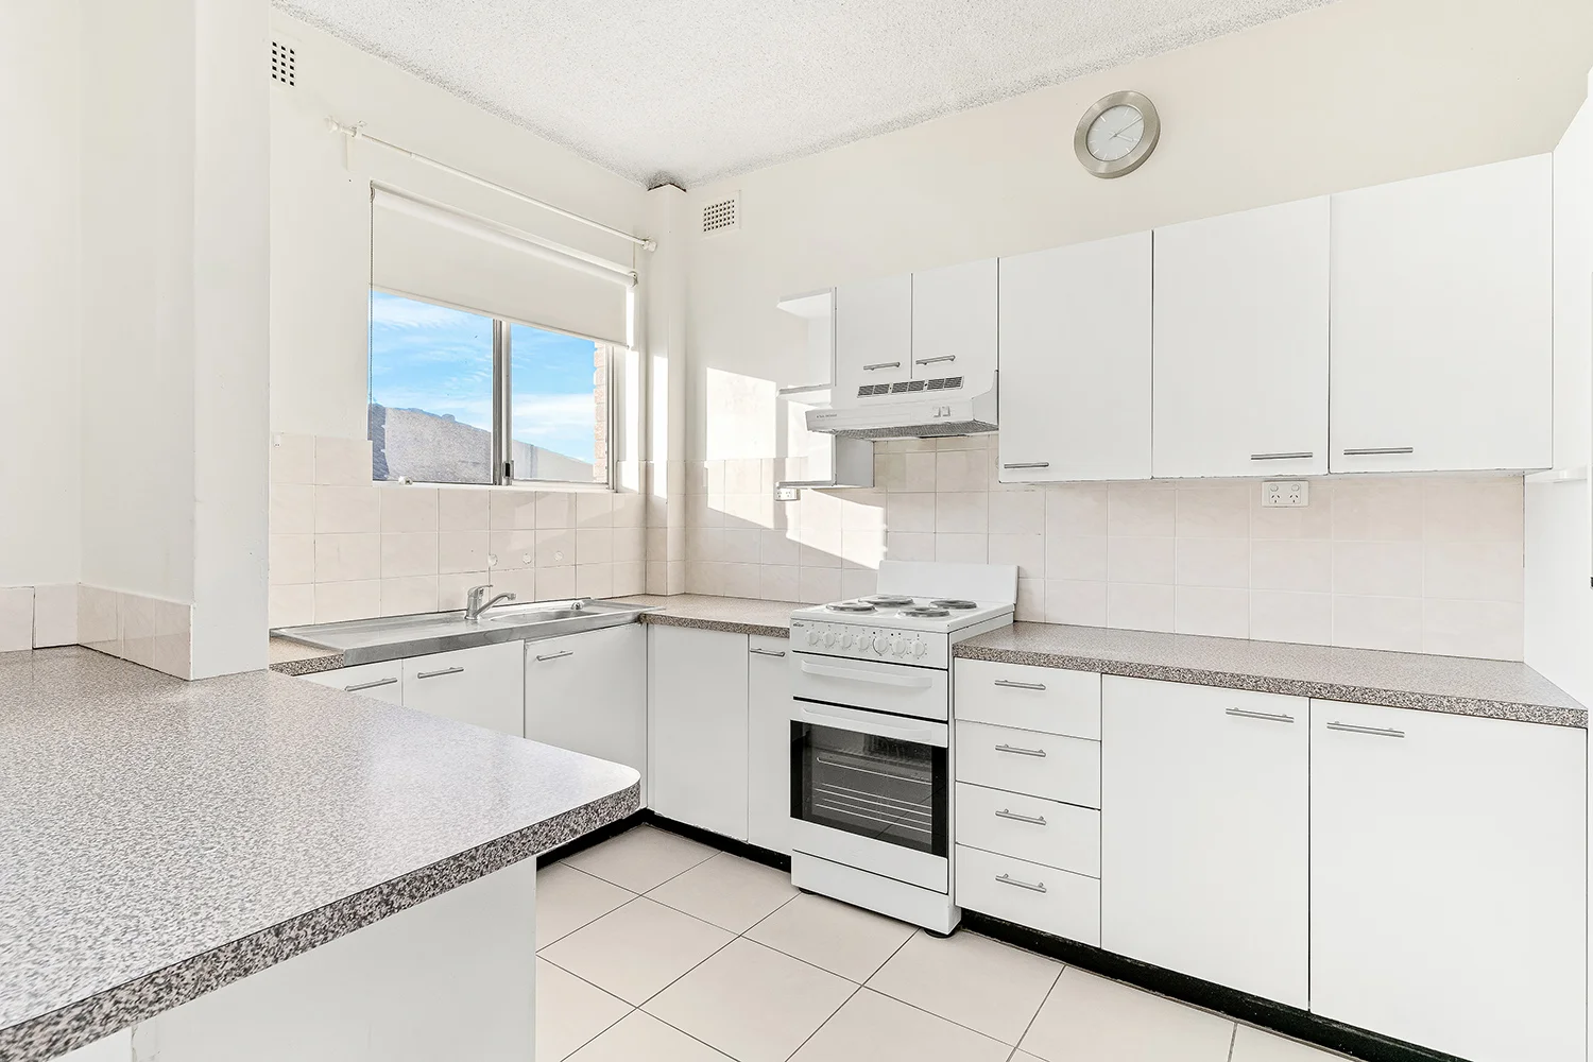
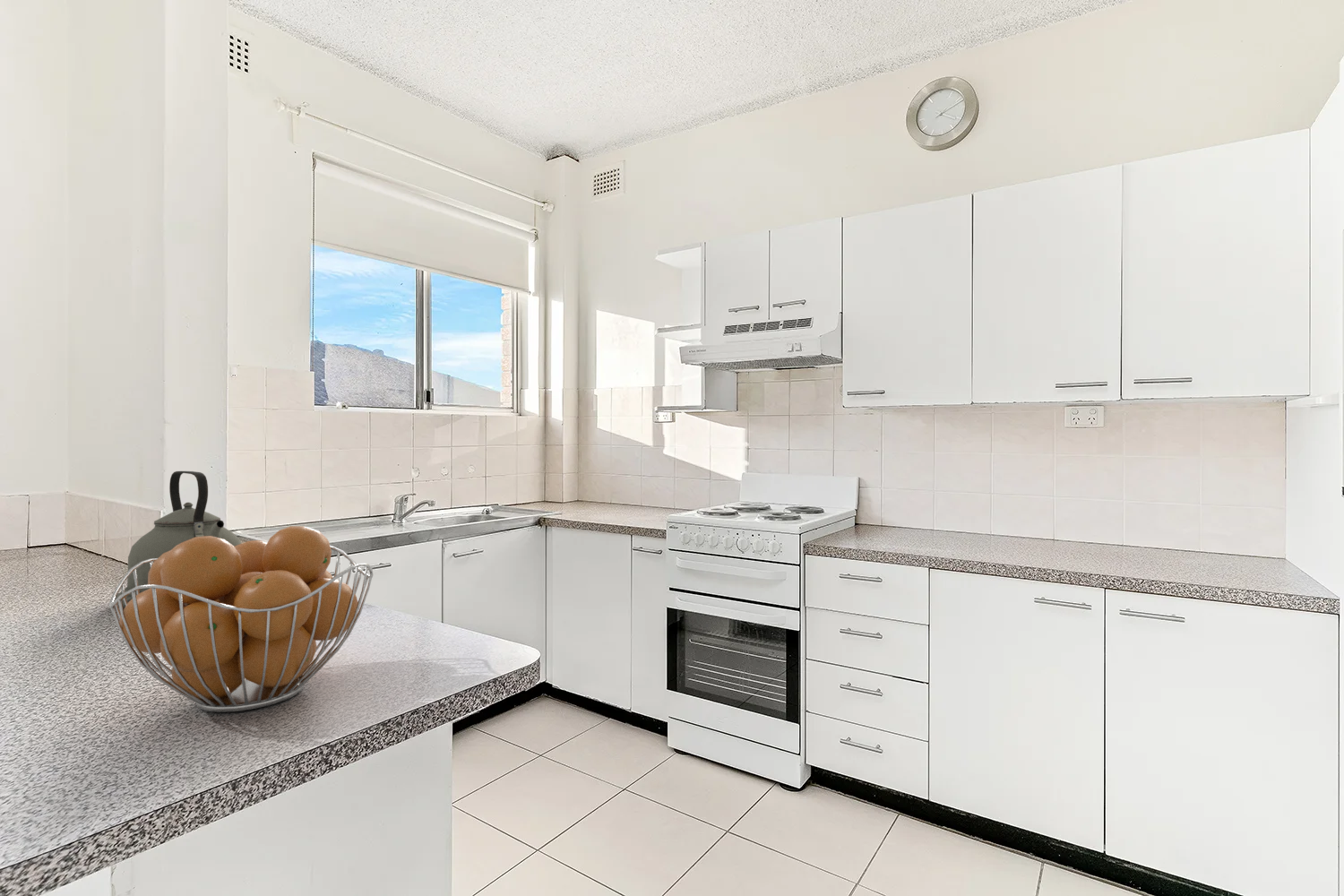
+ fruit basket (252, 611)
+ kettle (194, 535)
